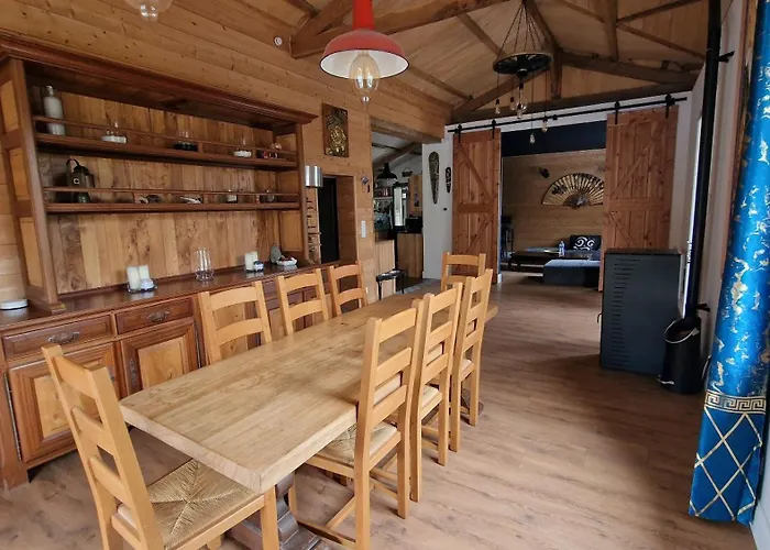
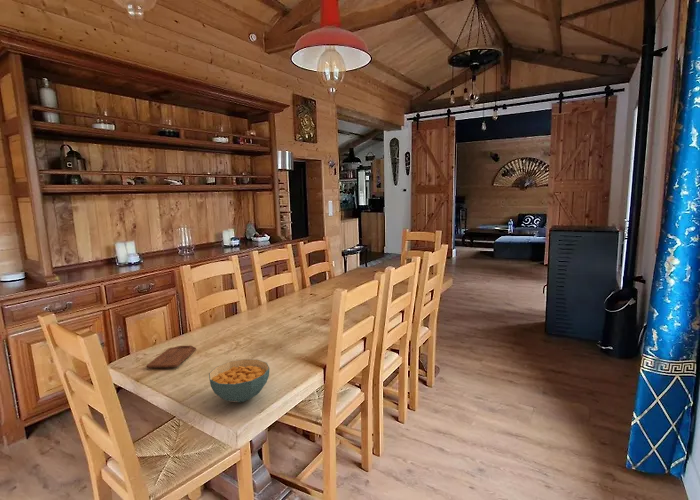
+ cereal bowl (240, 384)
+ cutting board (174, 355)
